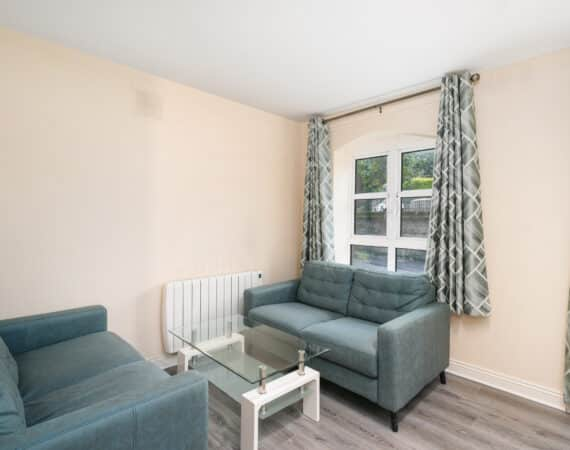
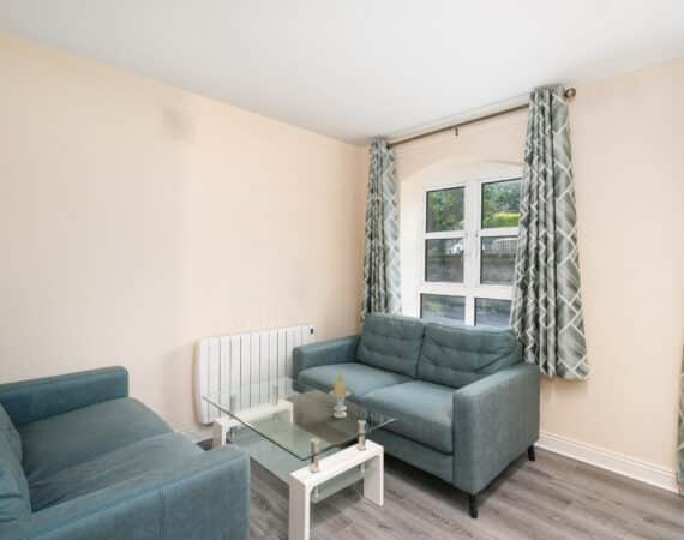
+ candle (340, 394)
